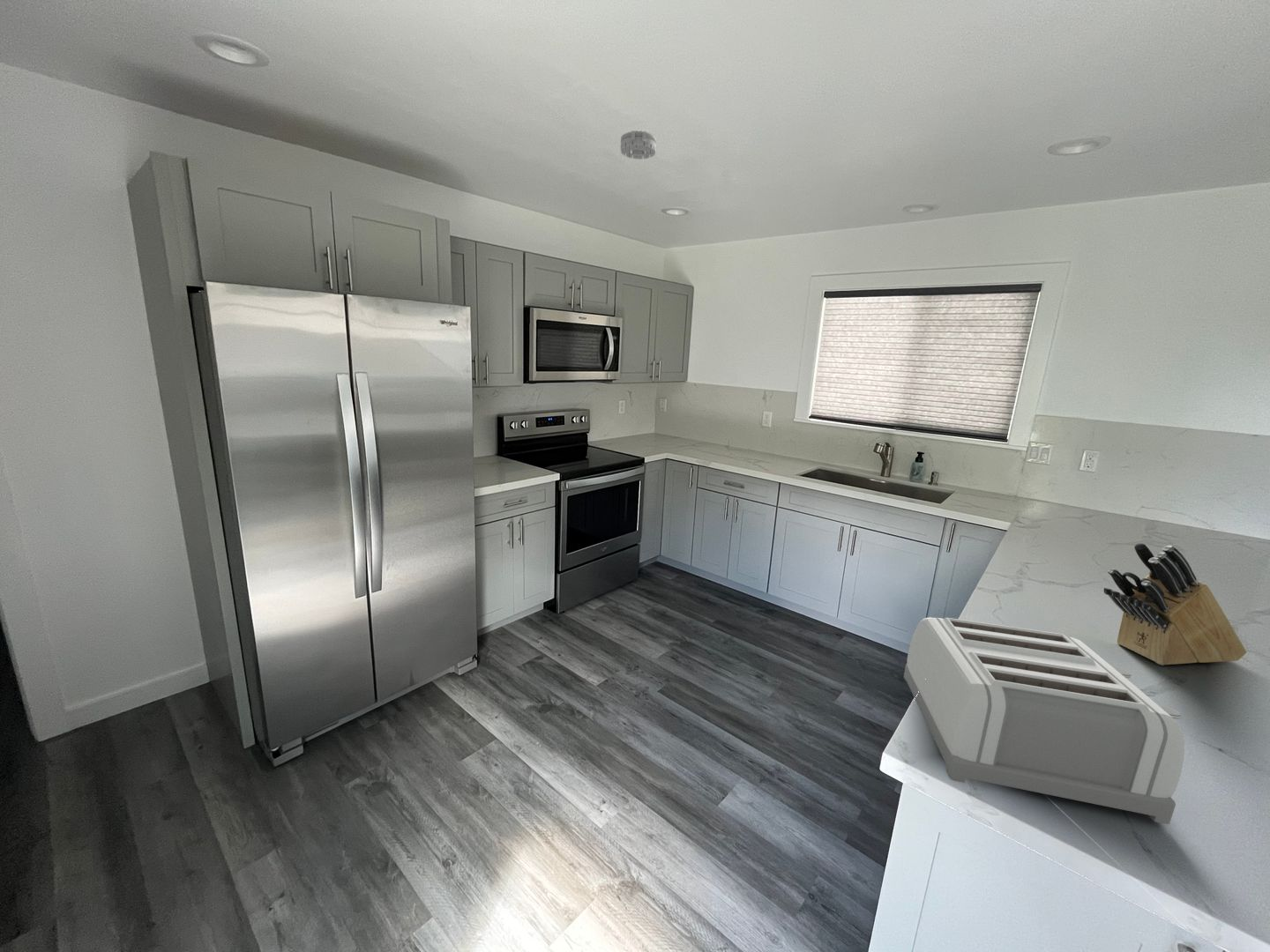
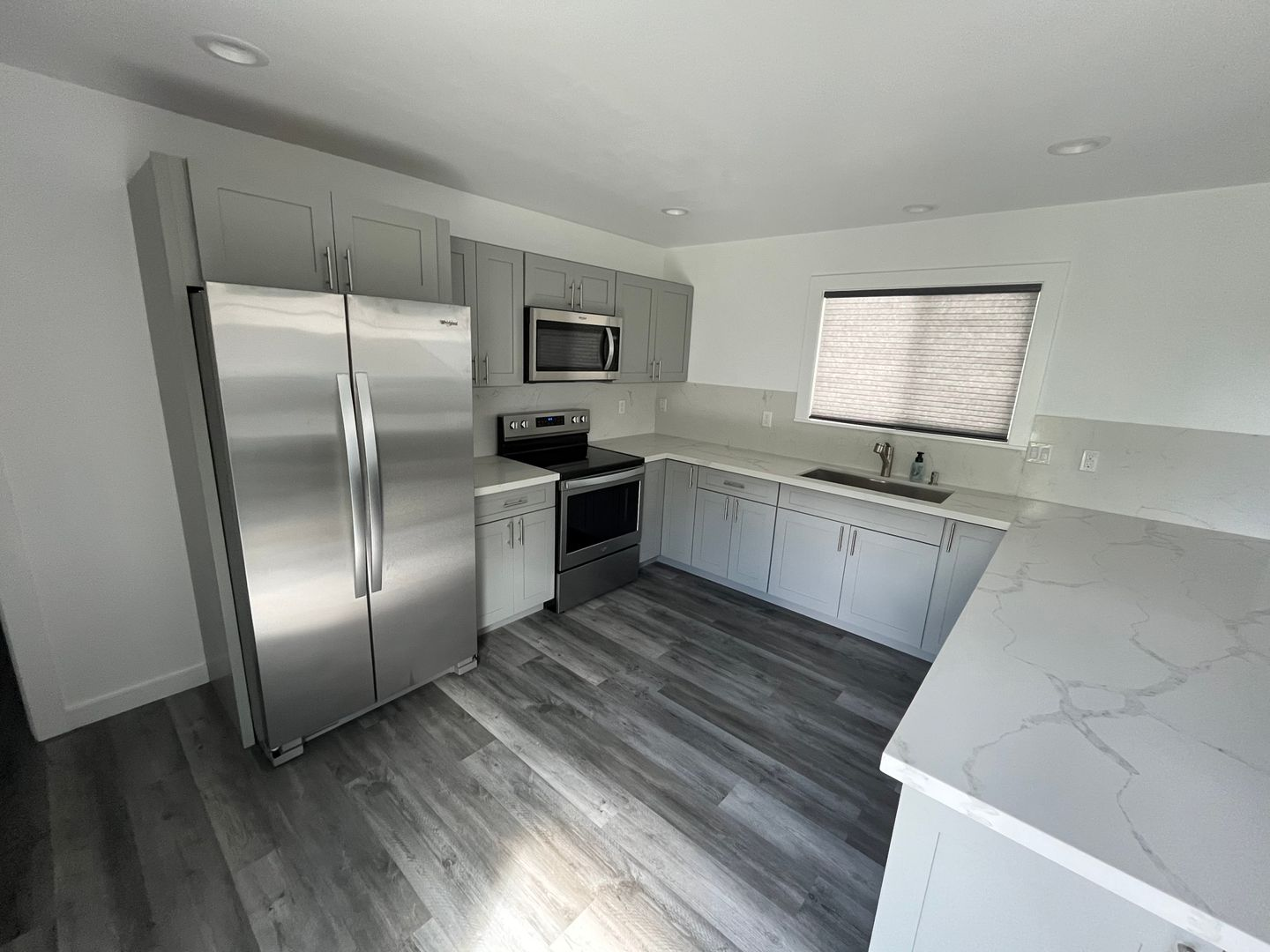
- smoke detector (638, 145)
- knife block (1178, 599)
- toaster (1031, 698)
